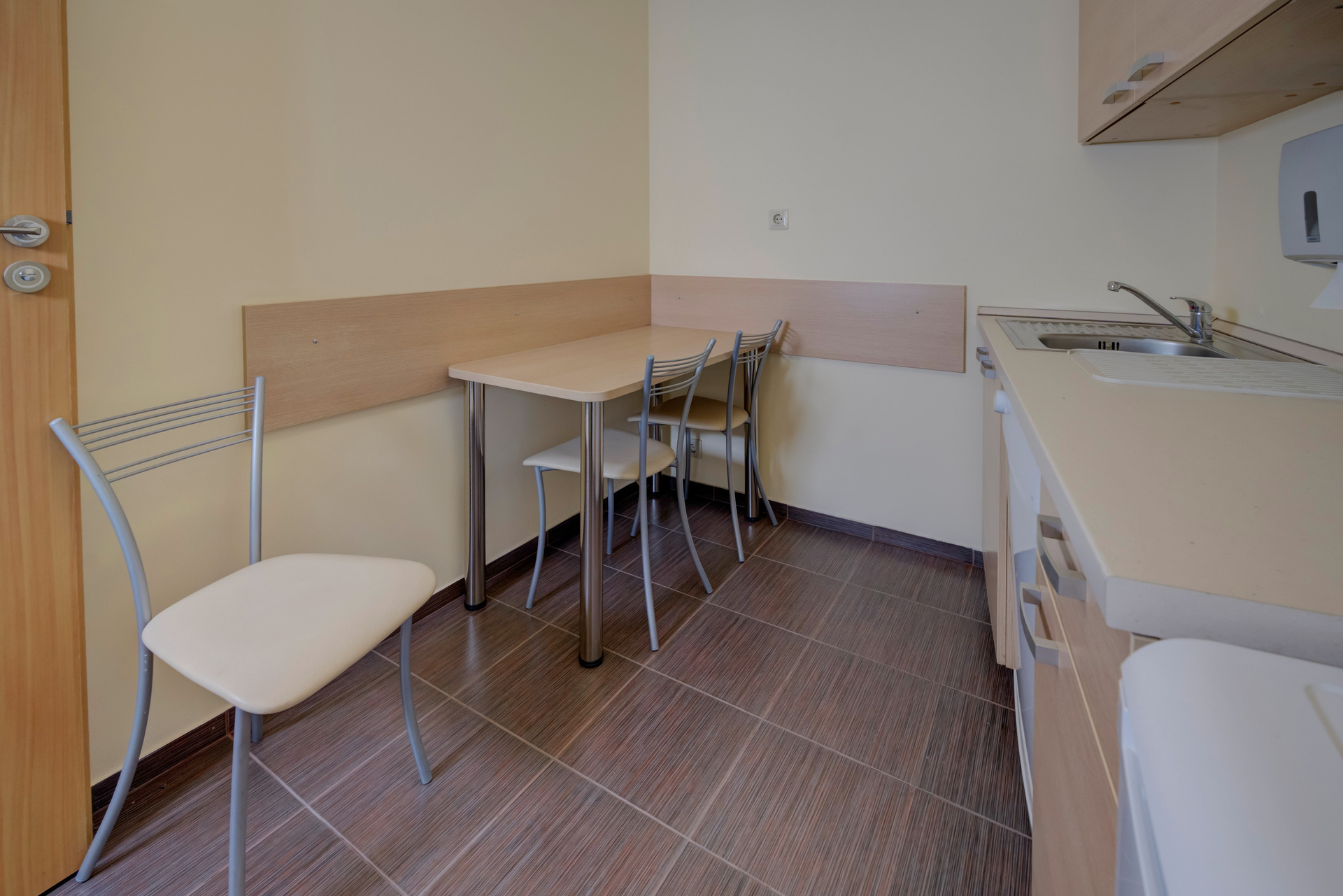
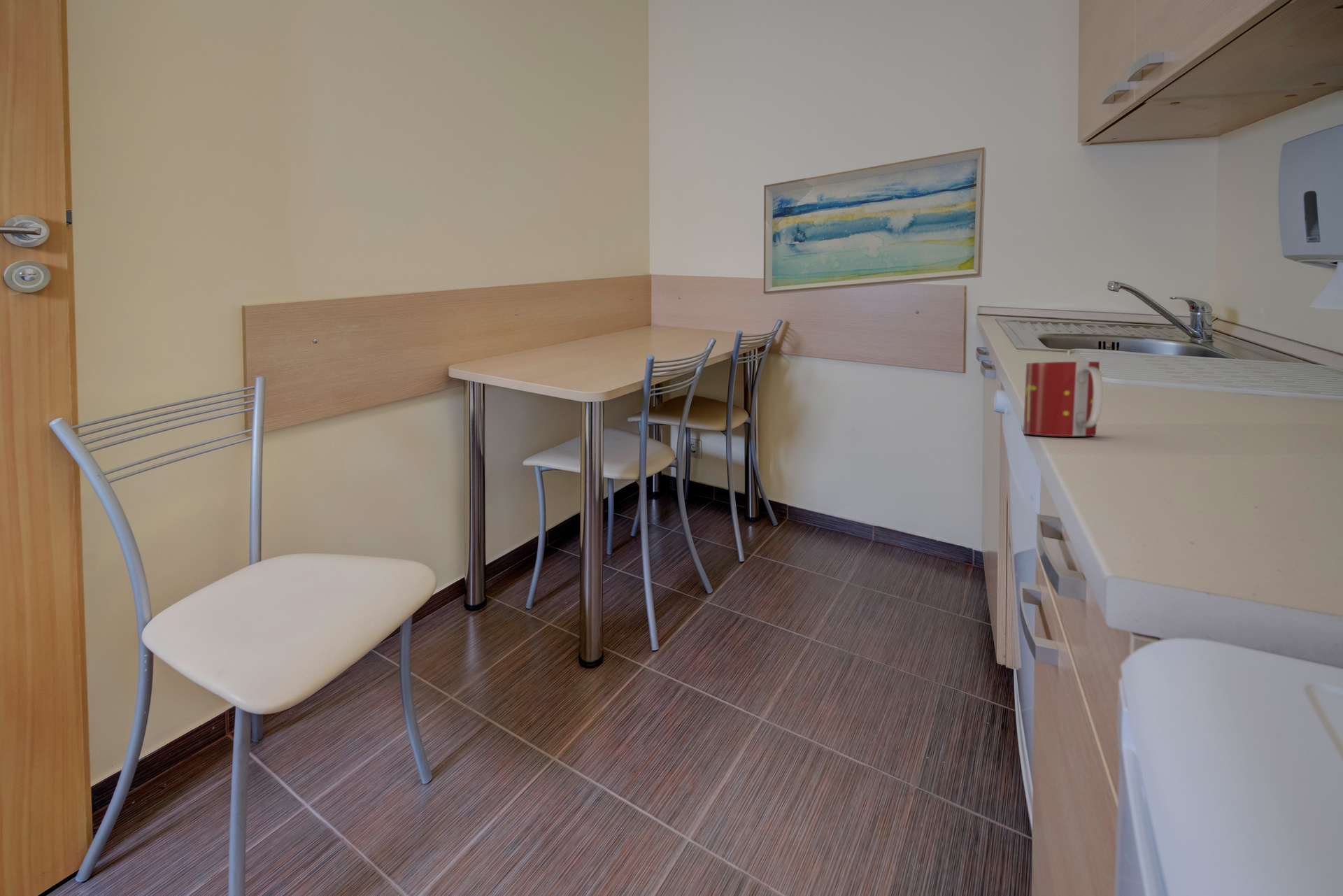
+ mug (1068, 398)
+ wall art (865, 228)
